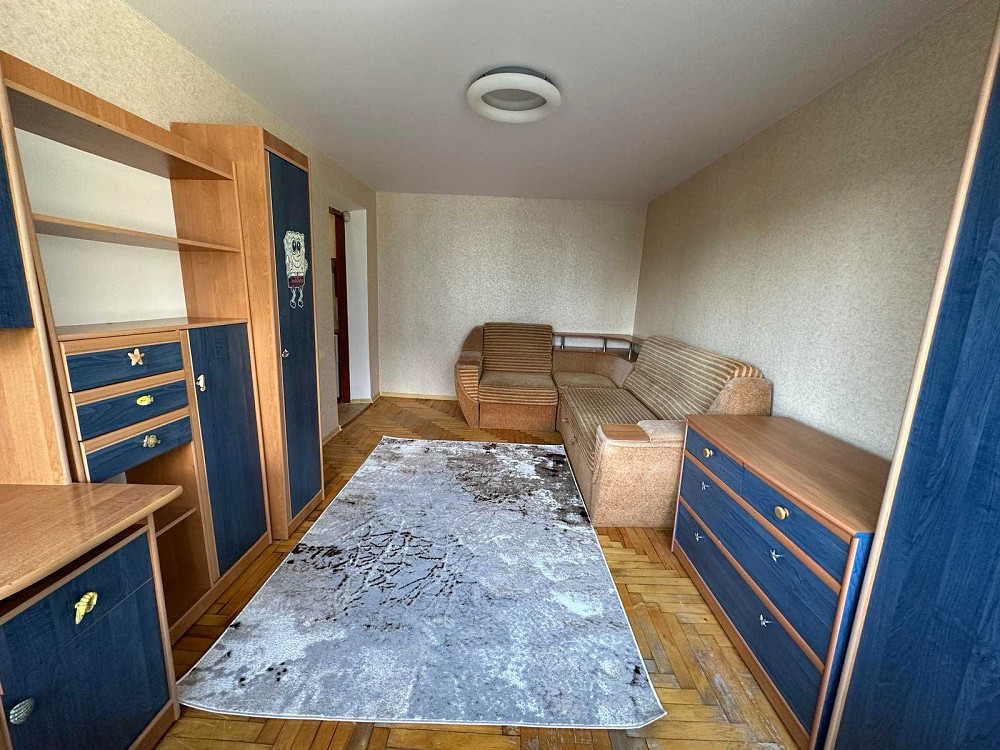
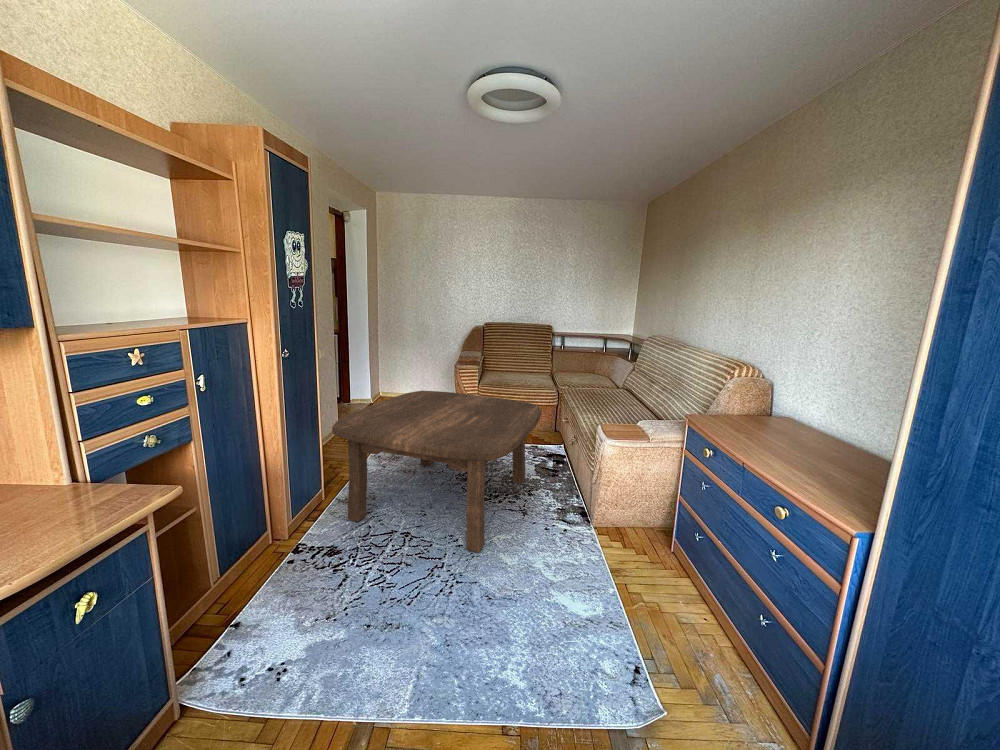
+ coffee table (446, 456)
